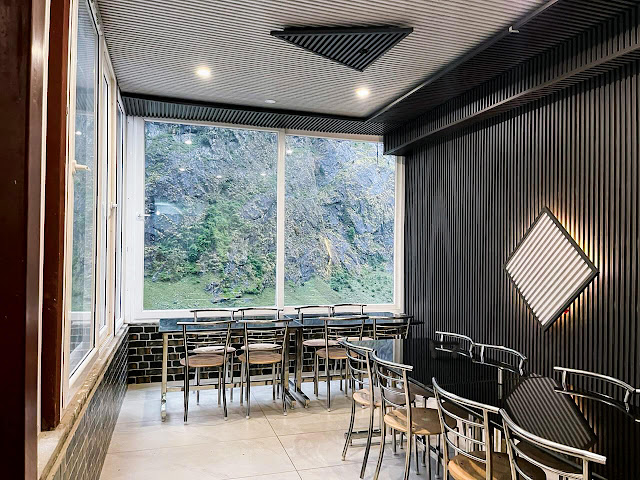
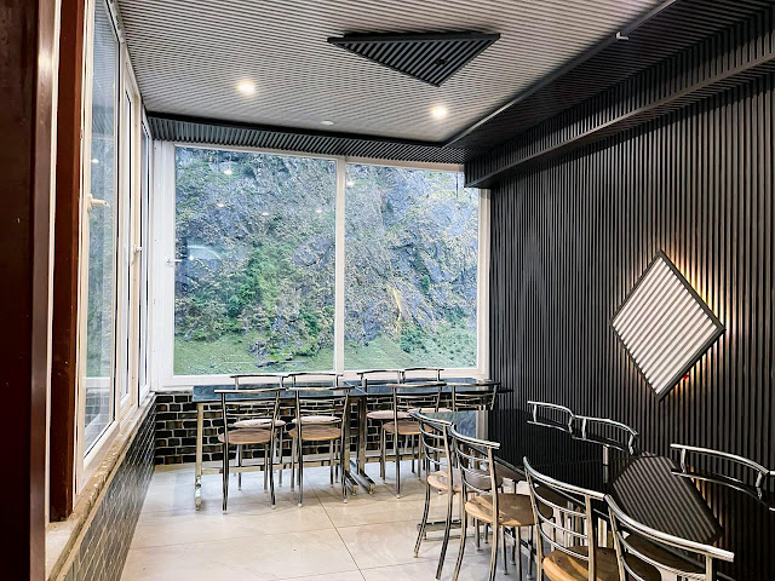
- napkin holder (444, 344)
